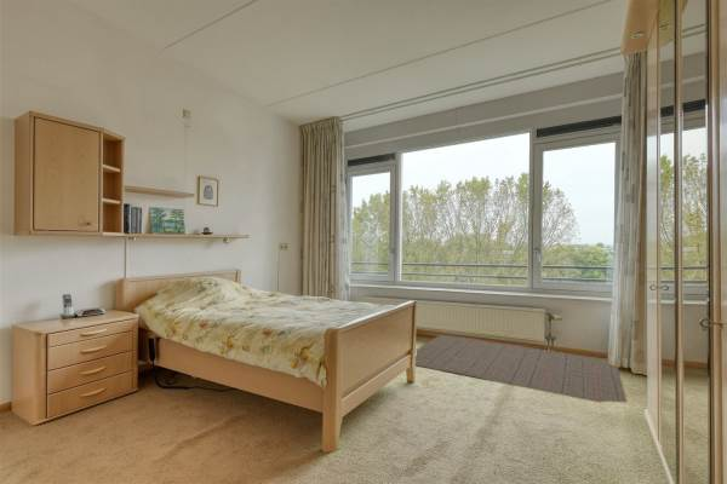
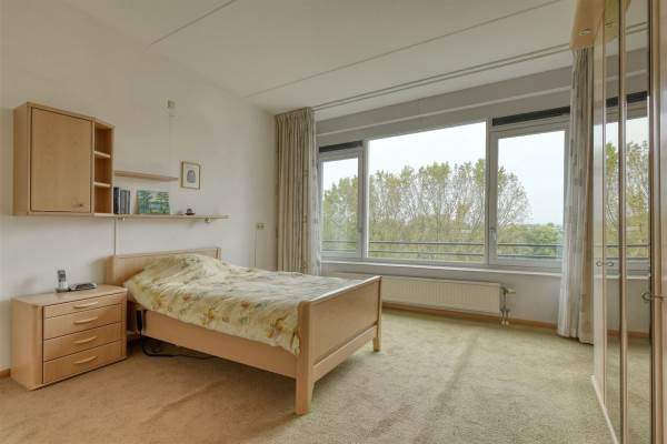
- rug (508, 361)
